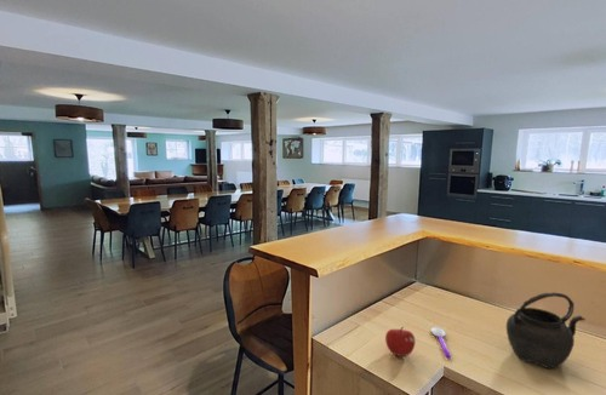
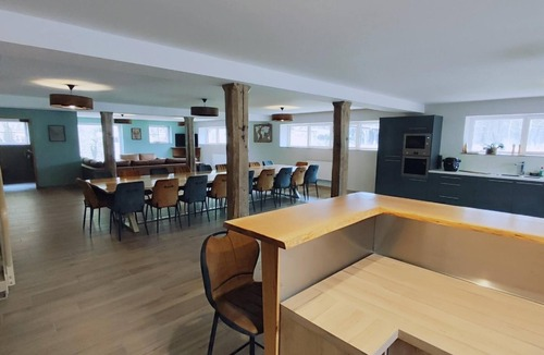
- kettle (548, 324)
- spoon (441, 339)
- fruit (400, 339)
